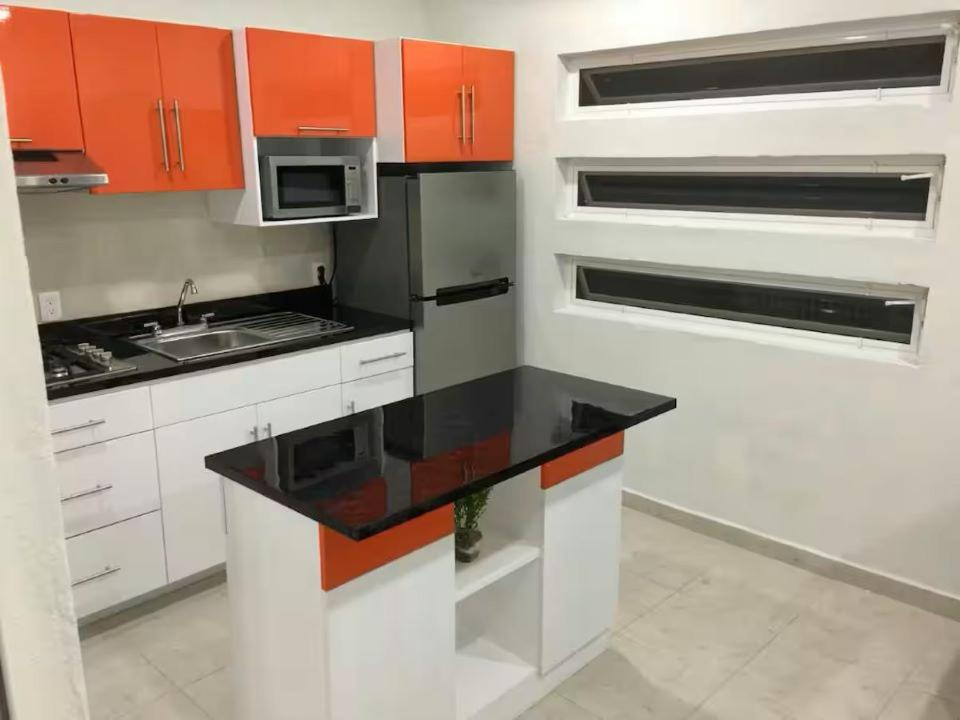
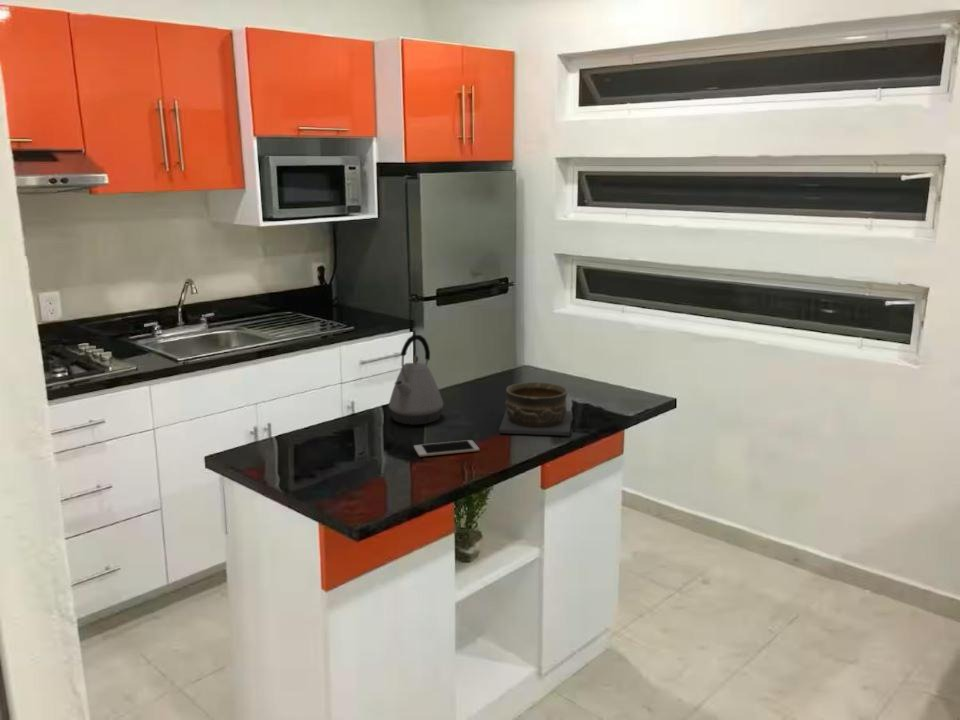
+ kettle (414, 377)
+ bowl (536, 406)
+ cell phone (446, 448)
